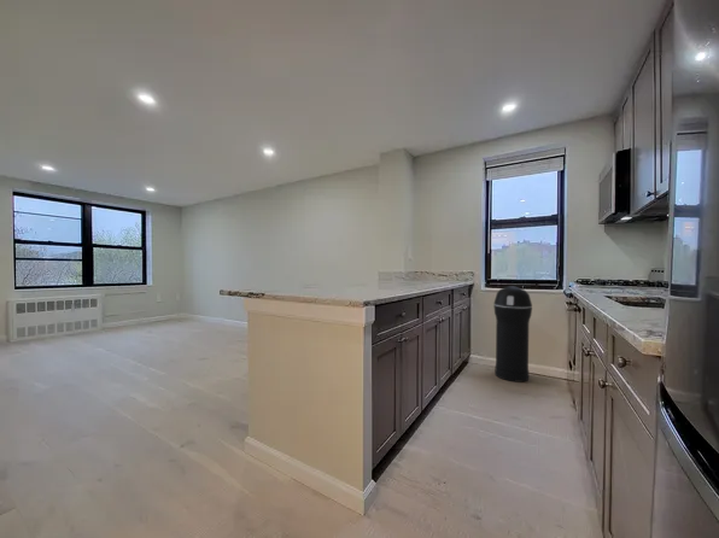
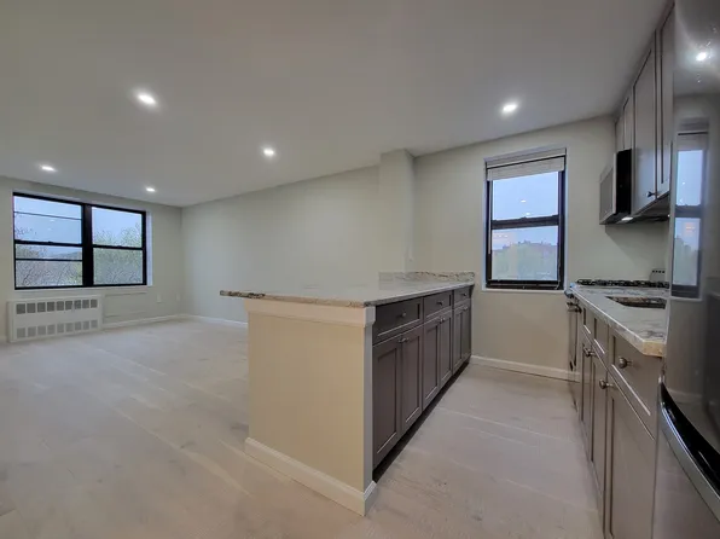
- trash can (512, 331)
